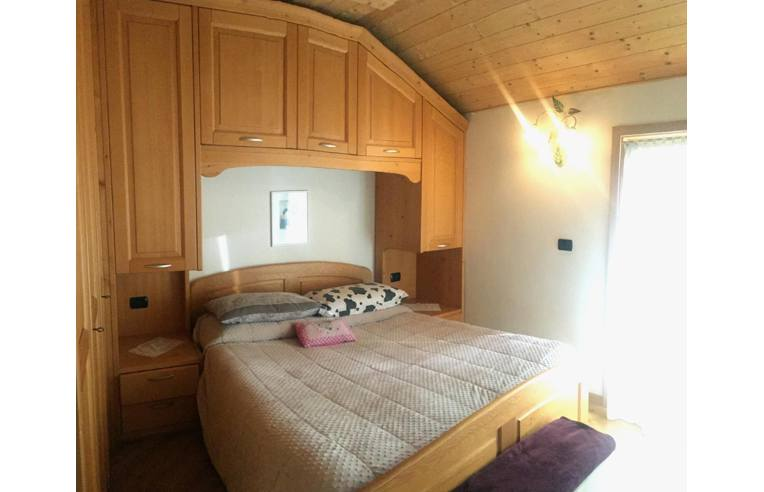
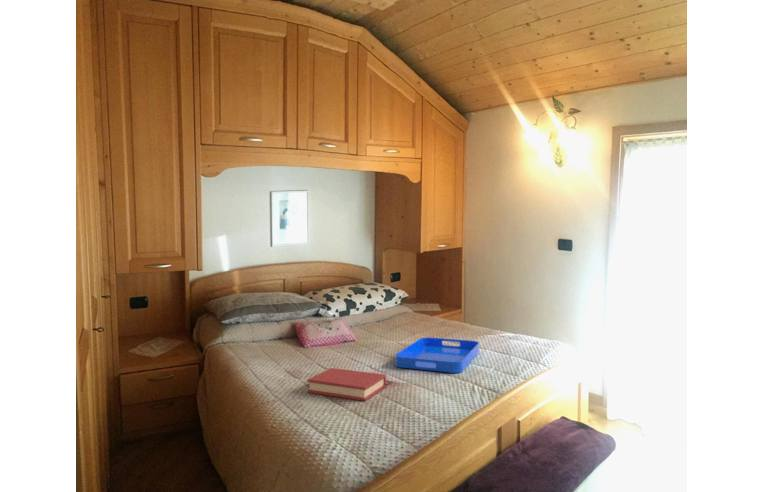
+ serving tray (439, 353)
+ hardback book (347, 383)
